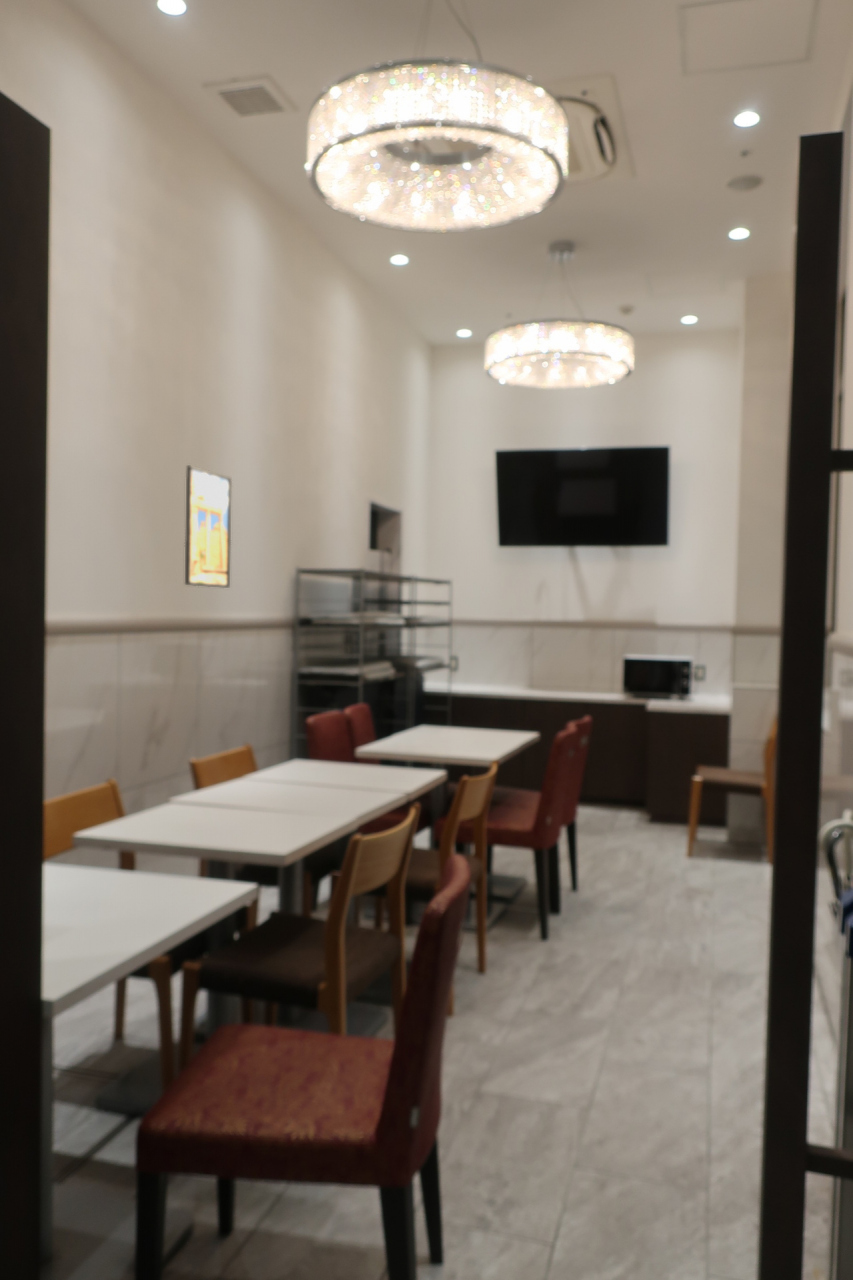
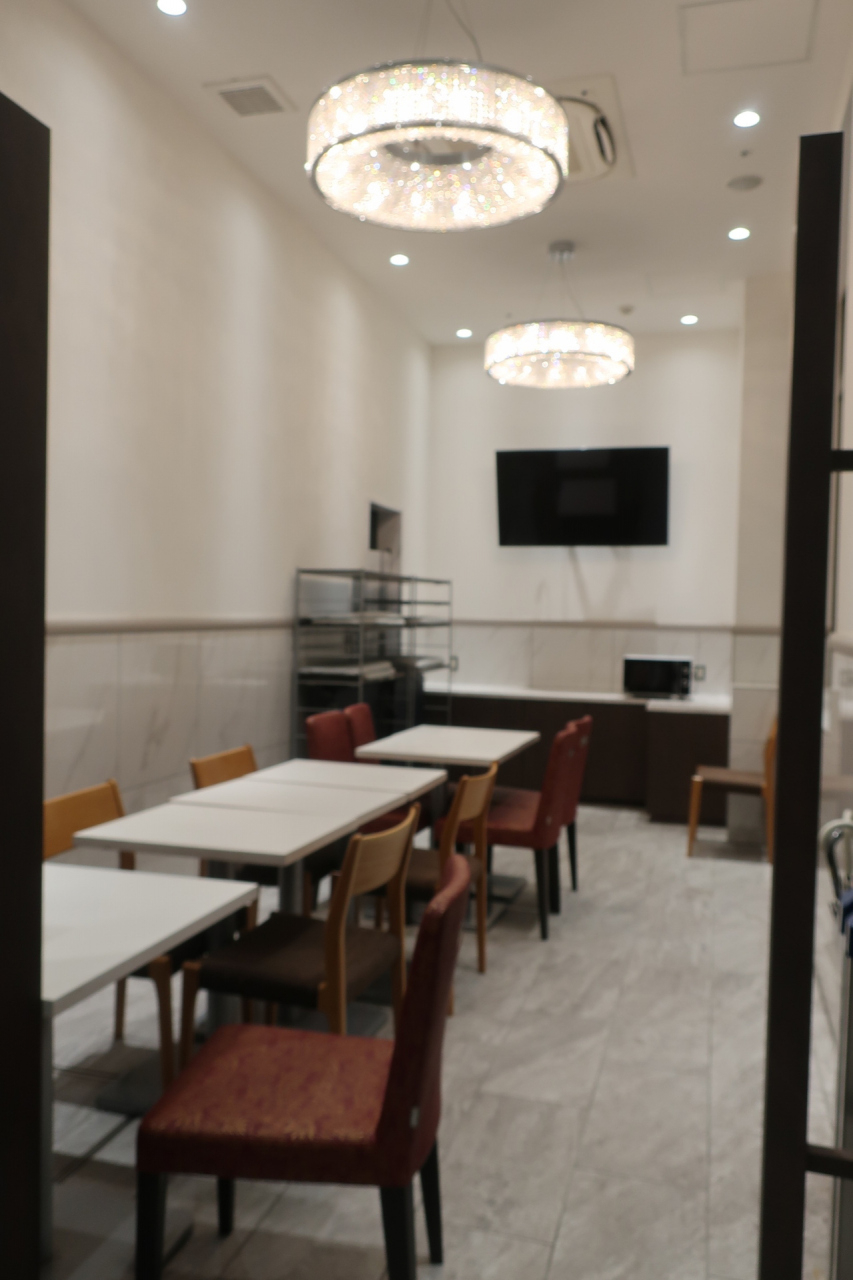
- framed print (209, 529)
